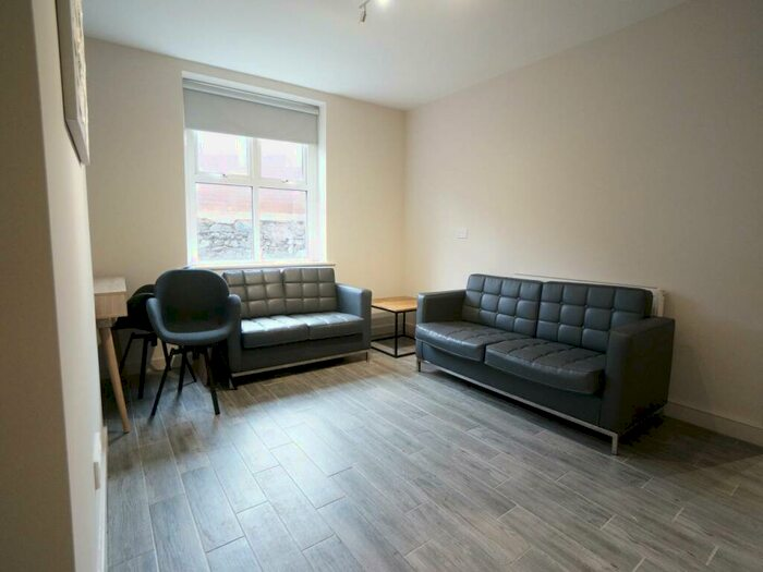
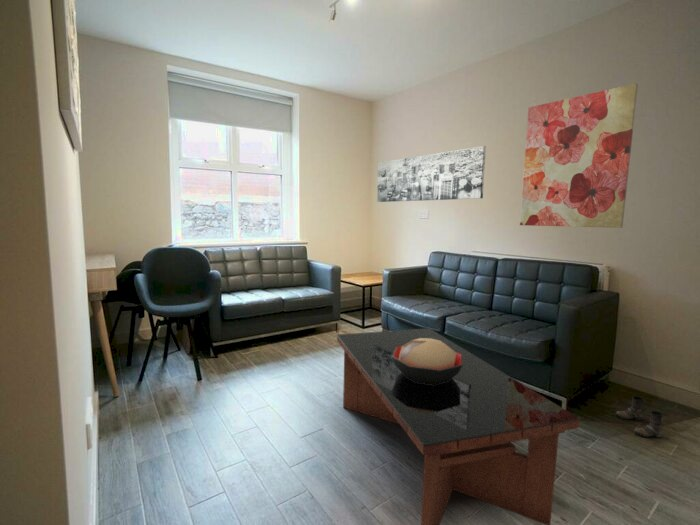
+ wall art (571, 163)
+ boots (638, 415)
+ decorative bowl (427, 357)
+ wall art (423, 178)
+ coffee table (425, 409)
